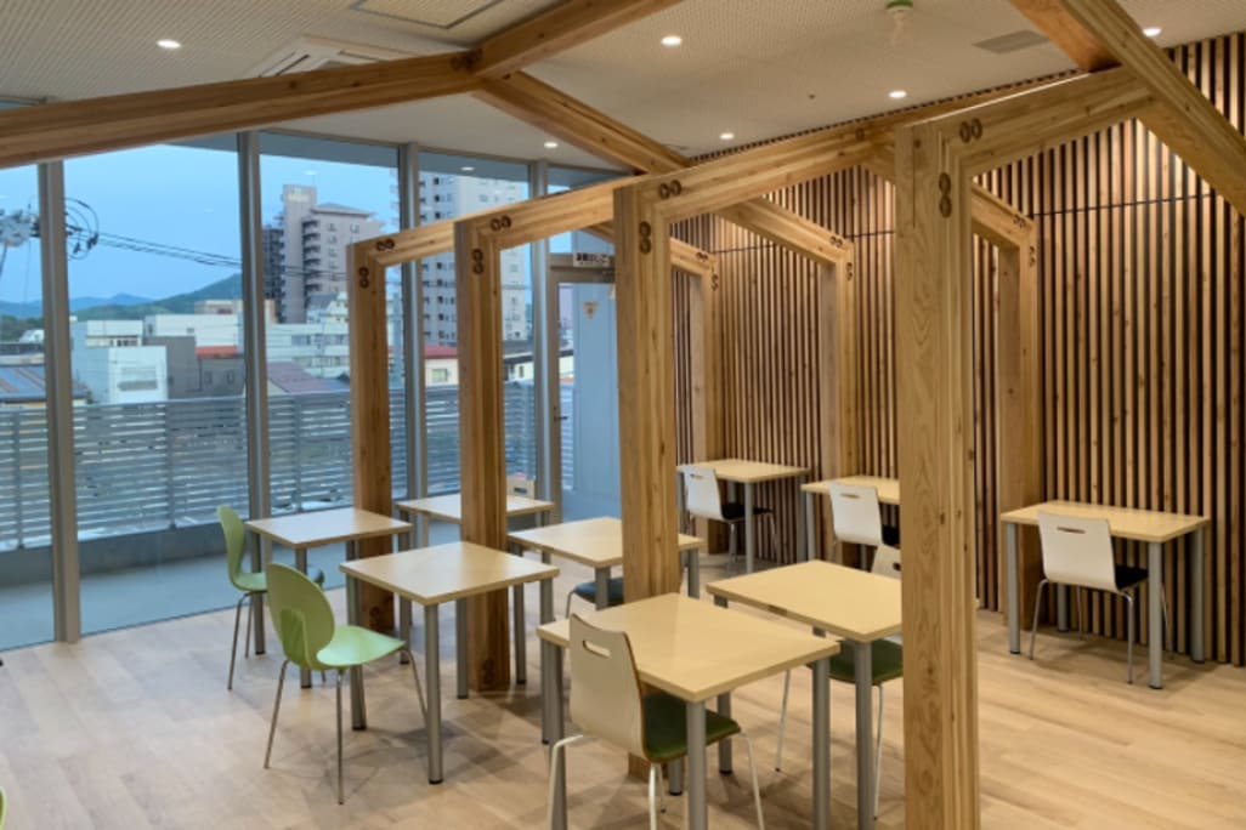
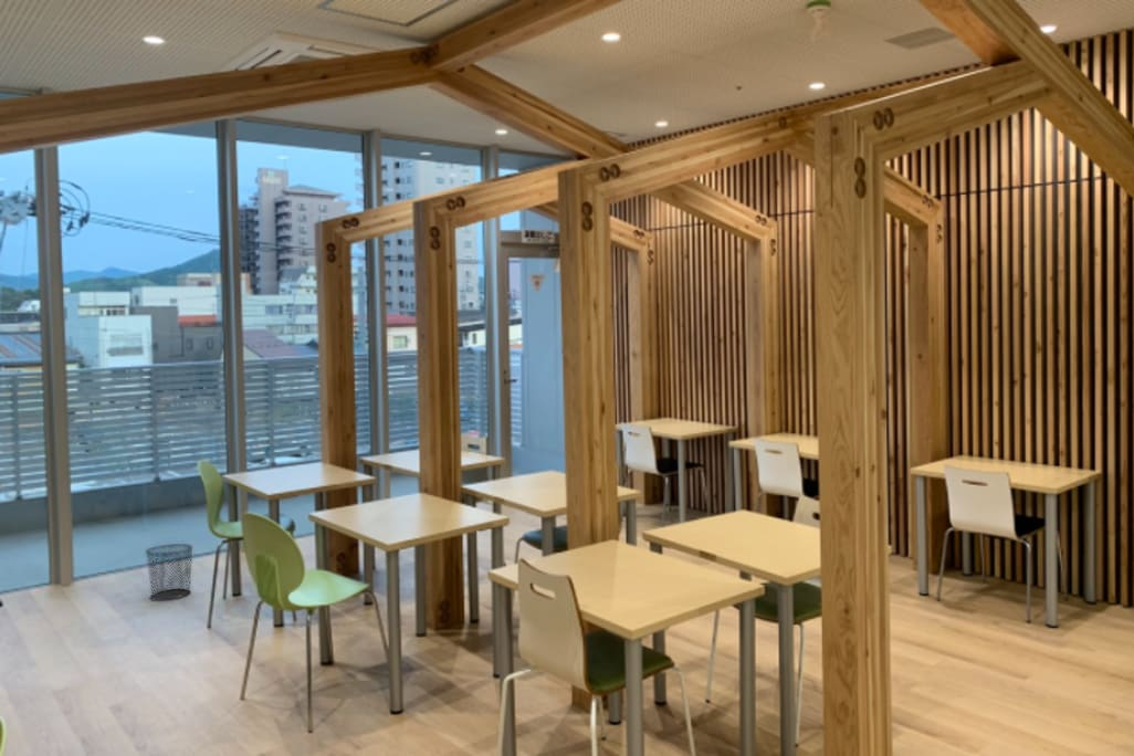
+ waste bin (169, 570)
